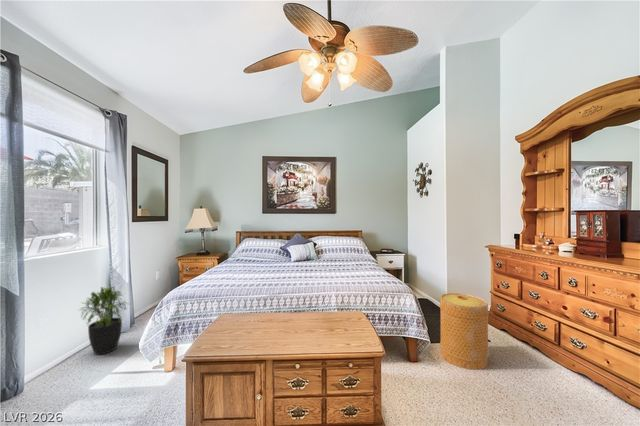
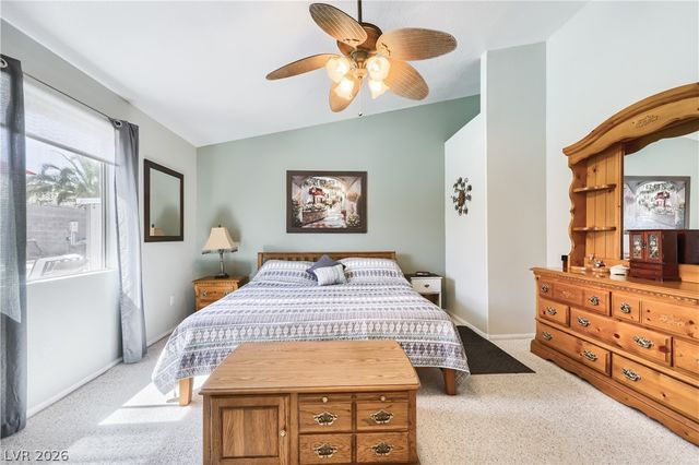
- potted plant (102, 318)
- basket (463, 328)
